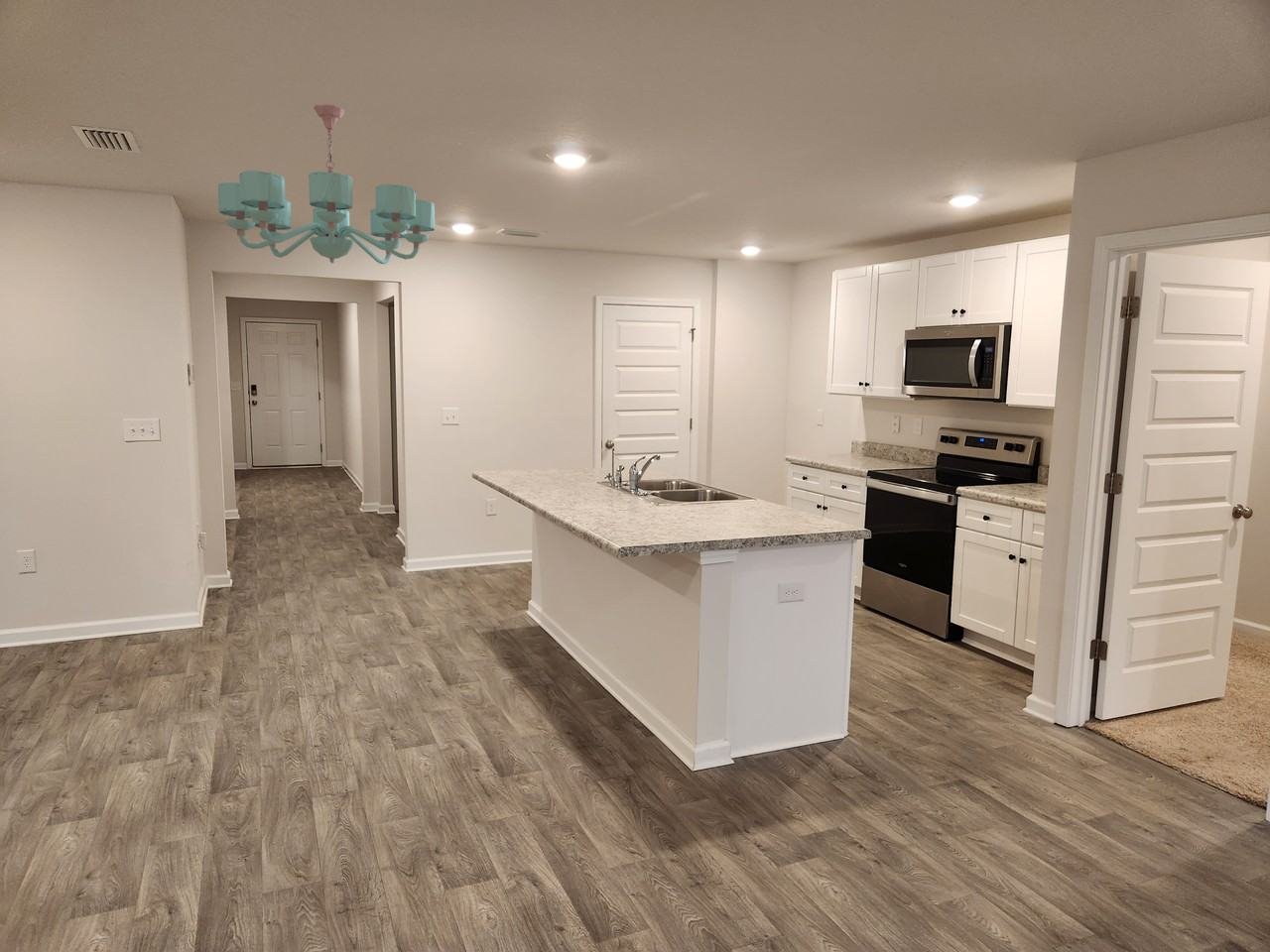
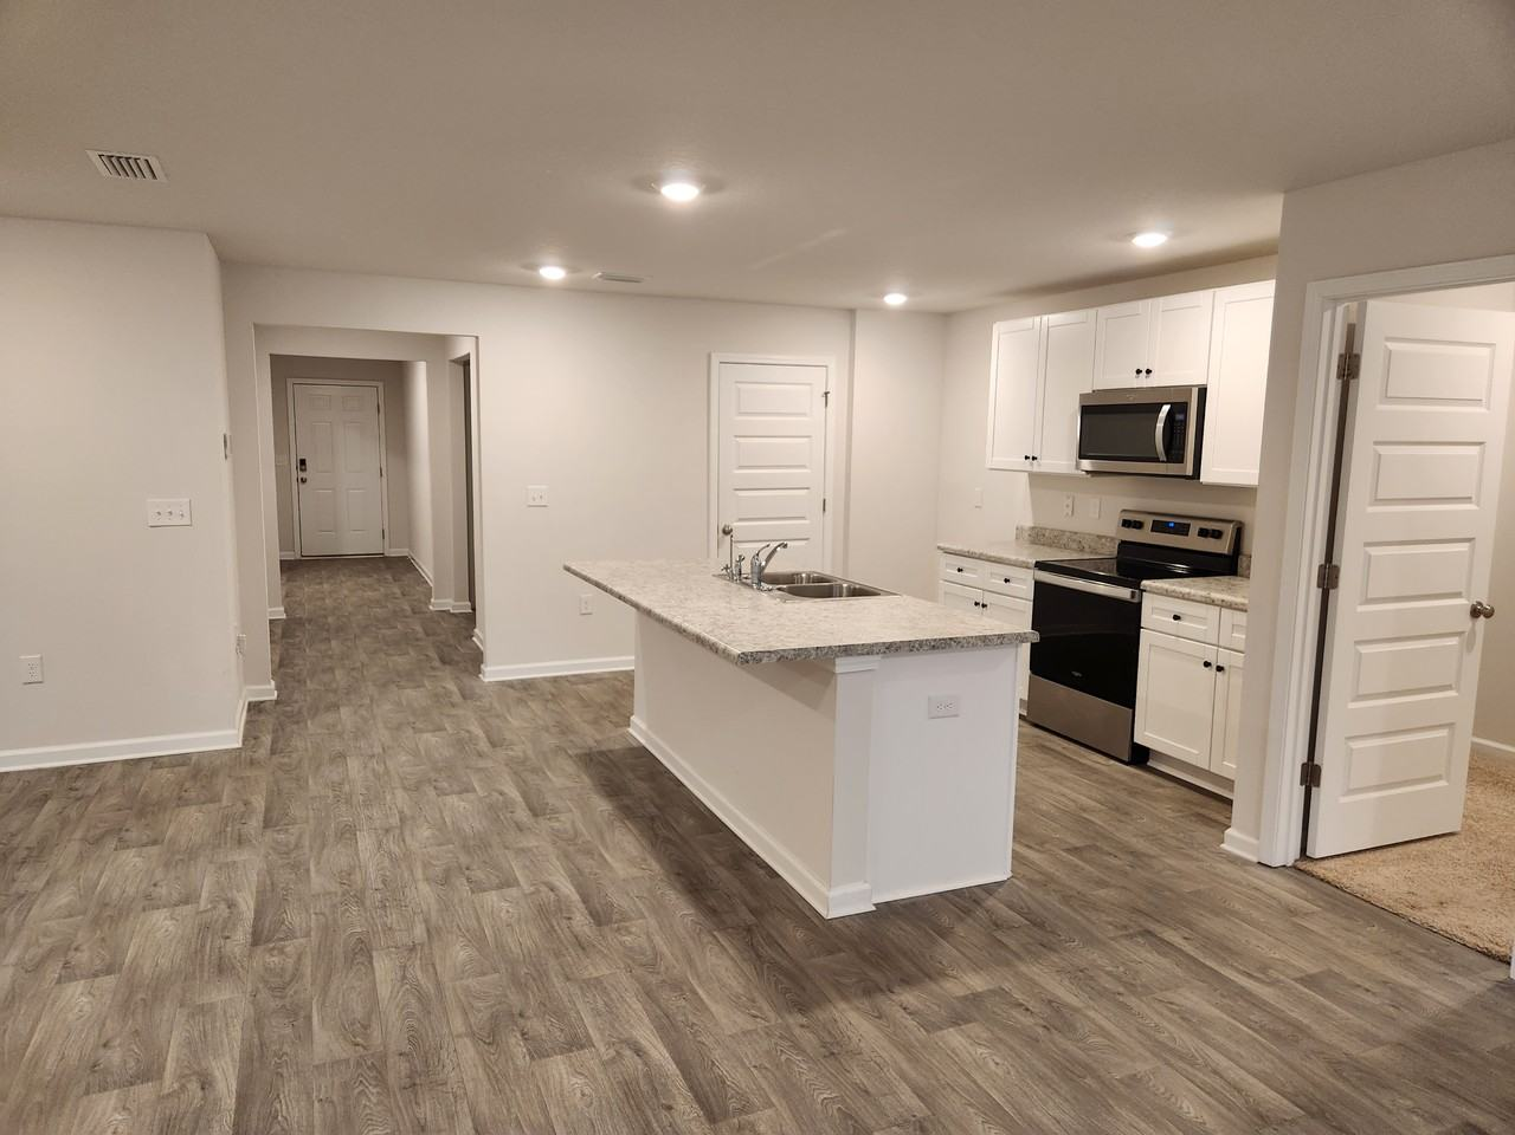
- chandelier (330, 185)
